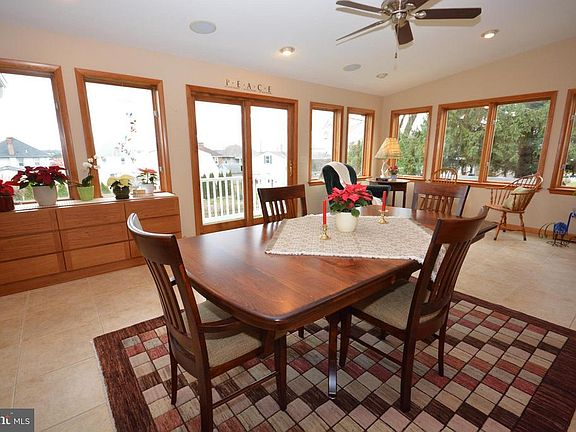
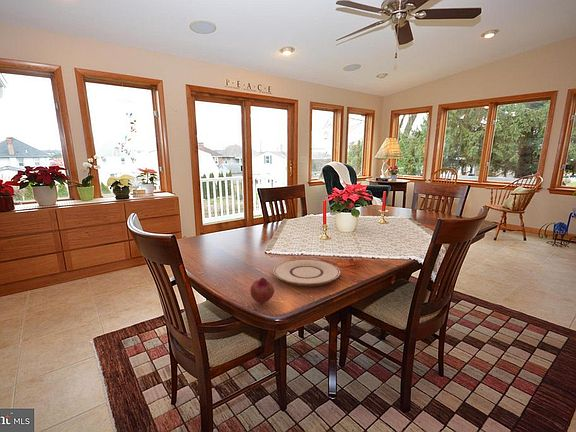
+ fruit (262, 288)
+ plate (306, 272)
